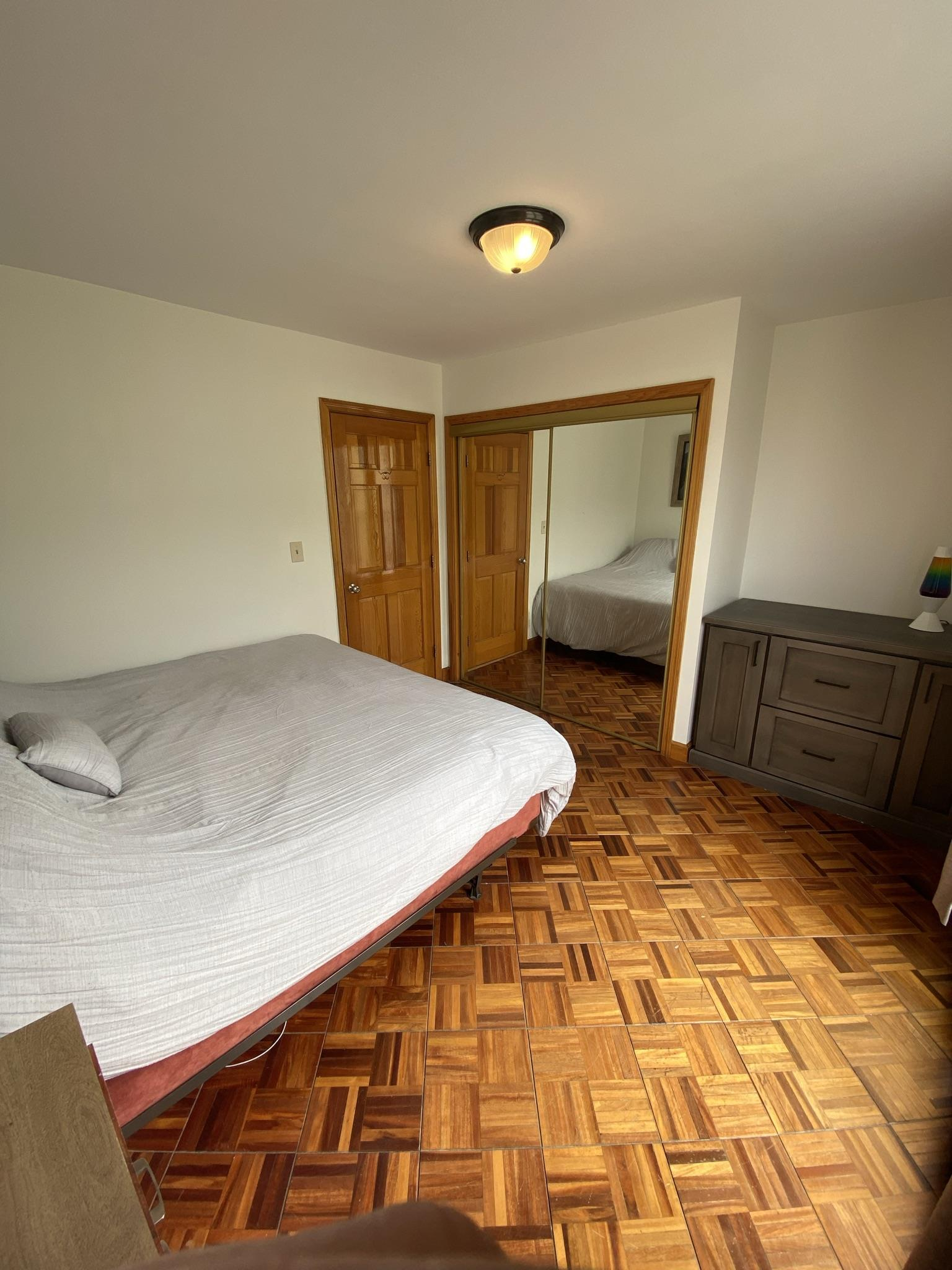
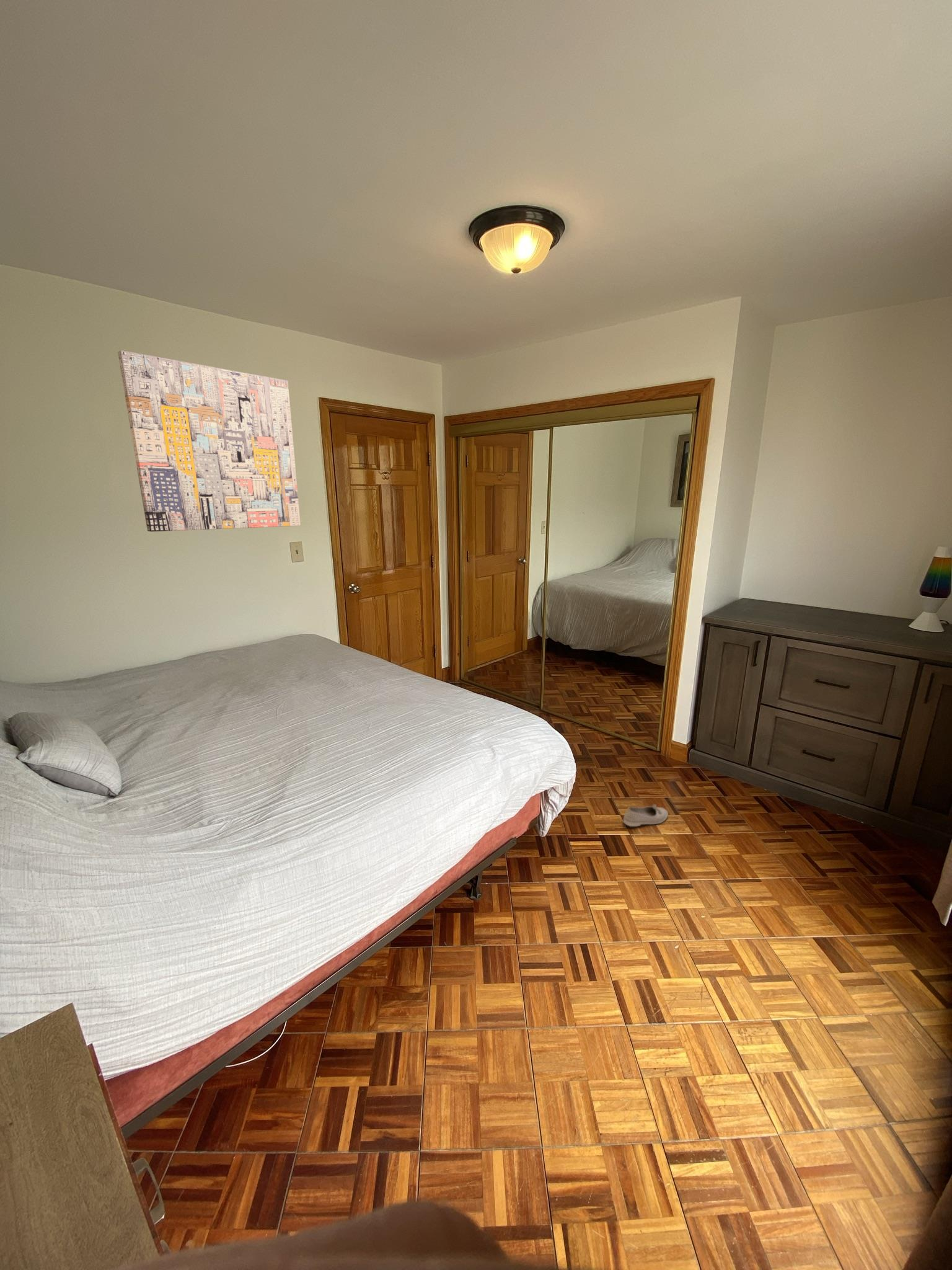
+ shoe (646, 812)
+ wall art (222, 451)
